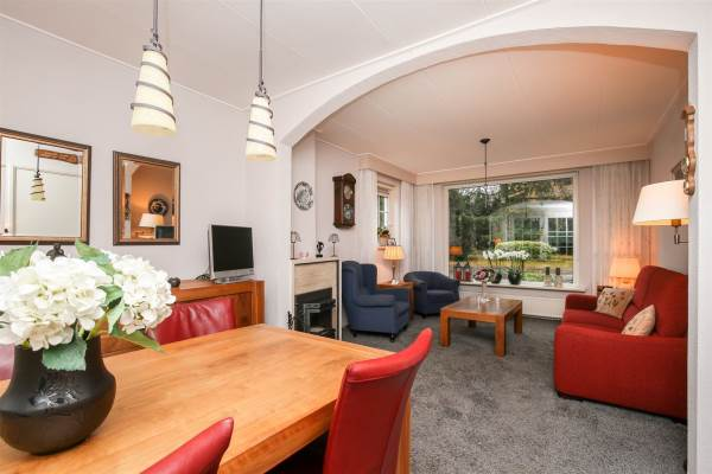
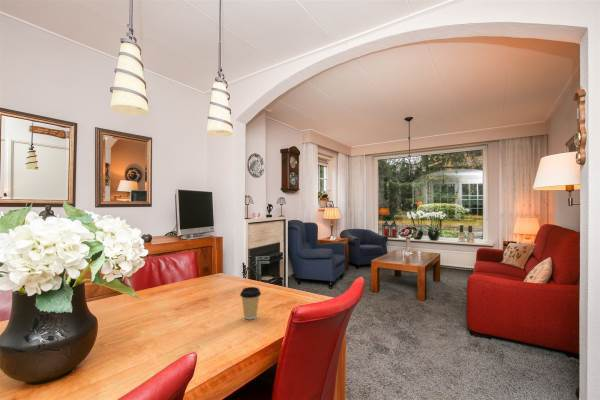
+ coffee cup (250, 303)
